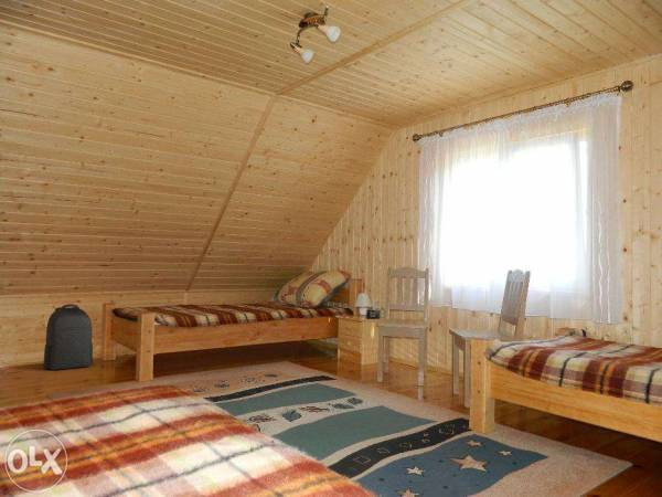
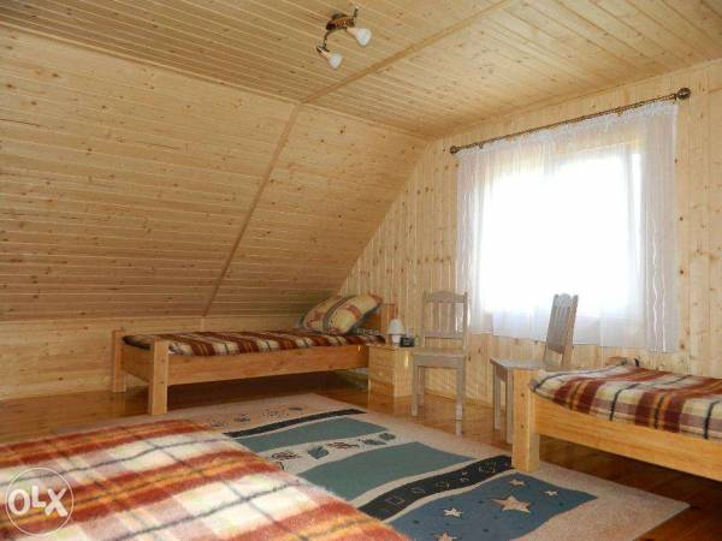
- backpack (68, 335)
